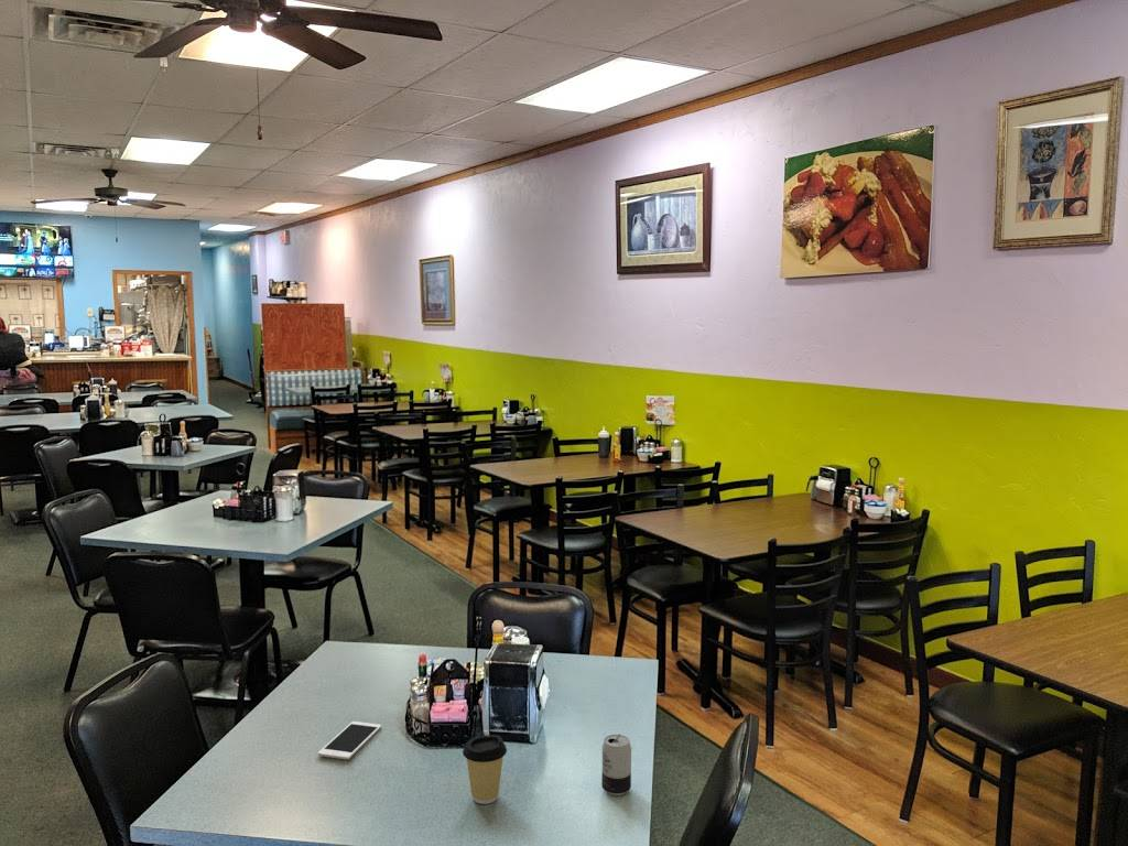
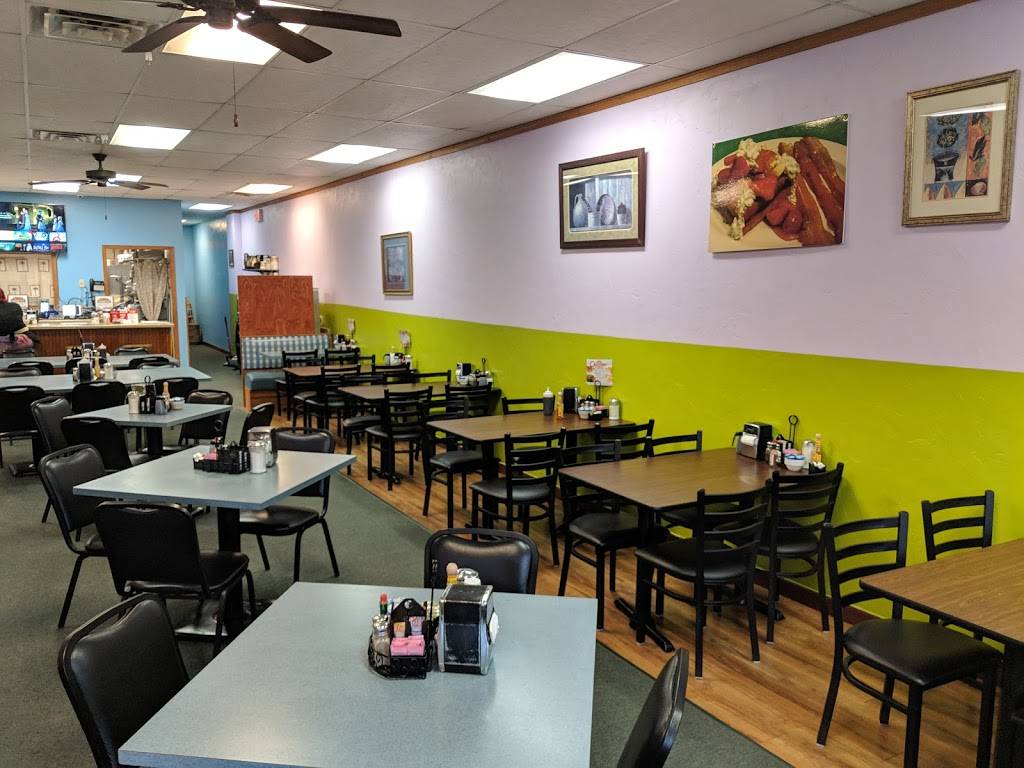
- coffee cup (485, 769)
- beverage can (616, 761)
- cell phone (350, 739)
